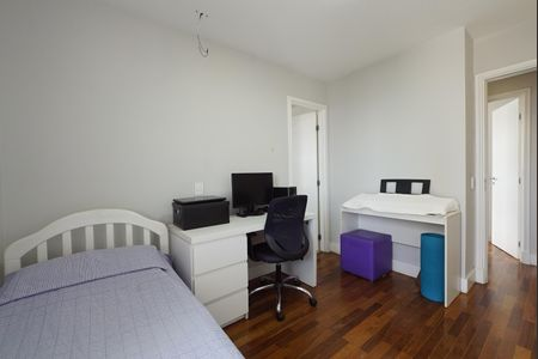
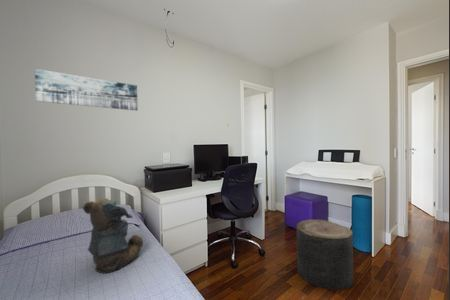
+ wall art (92, 92)
+ stool (323, 250)
+ teddy bear (110, 229)
